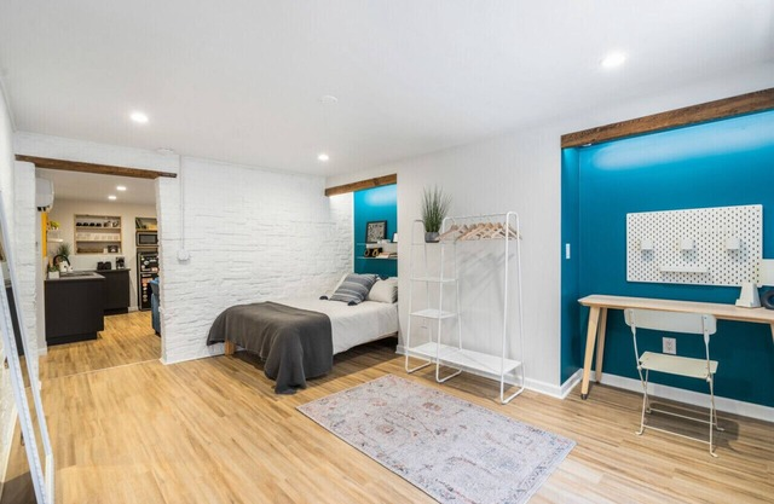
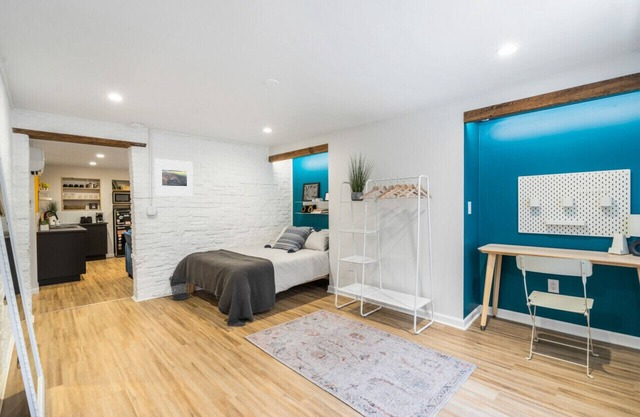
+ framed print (174, 178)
+ wastebasket (181, 287)
